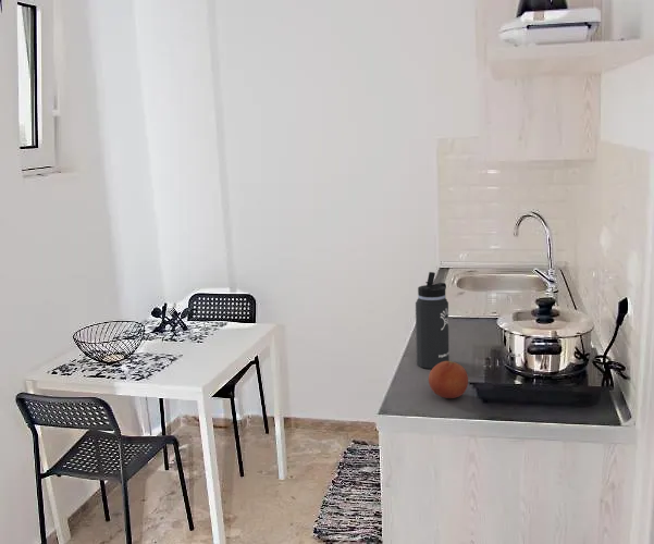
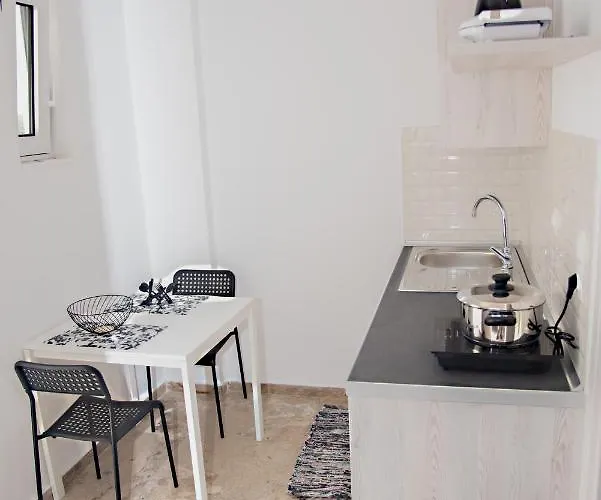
- thermos bottle (433, 317)
- fruit (448, 379)
